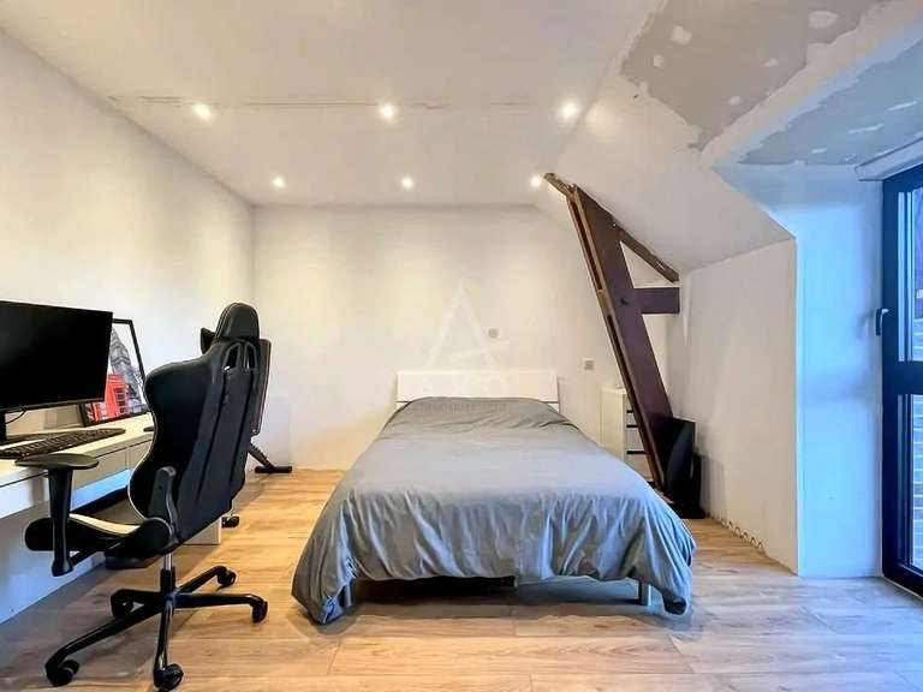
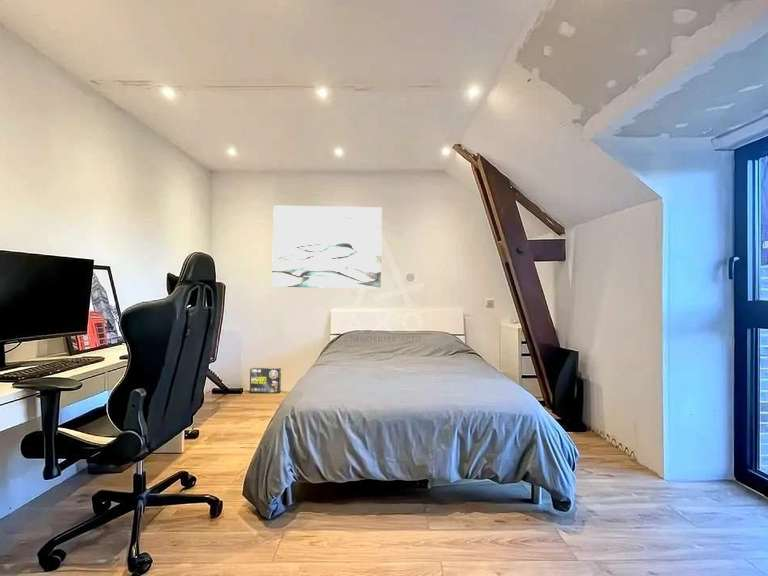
+ wall art (327, 247)
+ box (265, 380)
